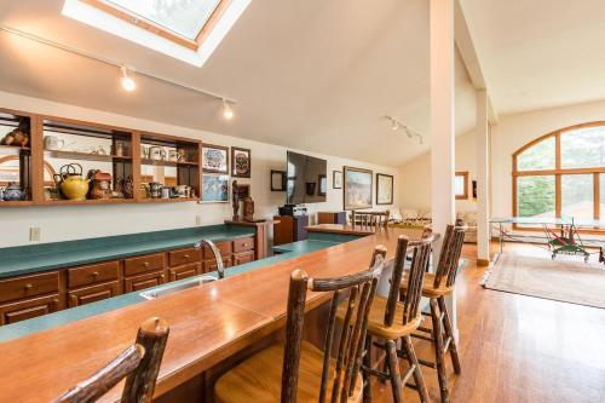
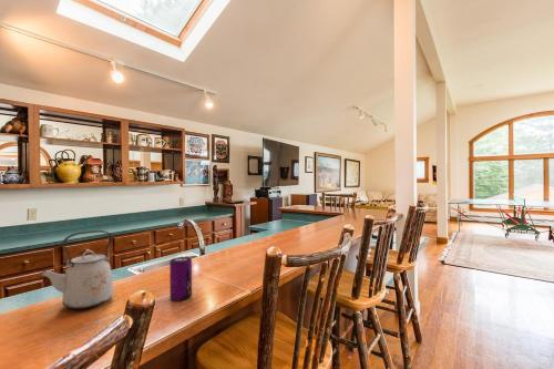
+ beverage can (181, 277)
+ kettle (79, 268)
